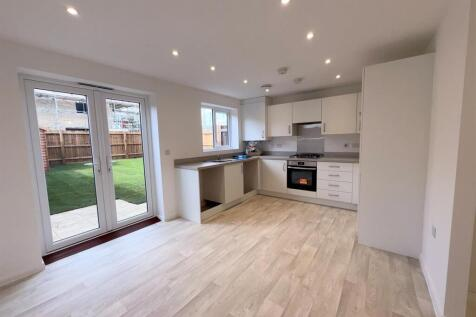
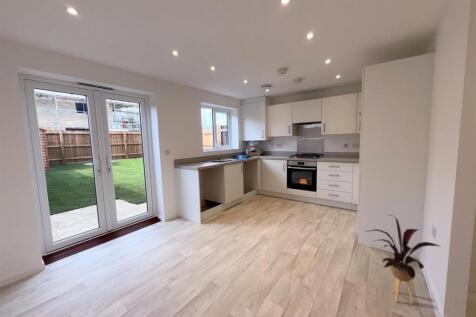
+ house plant (398, 254)
